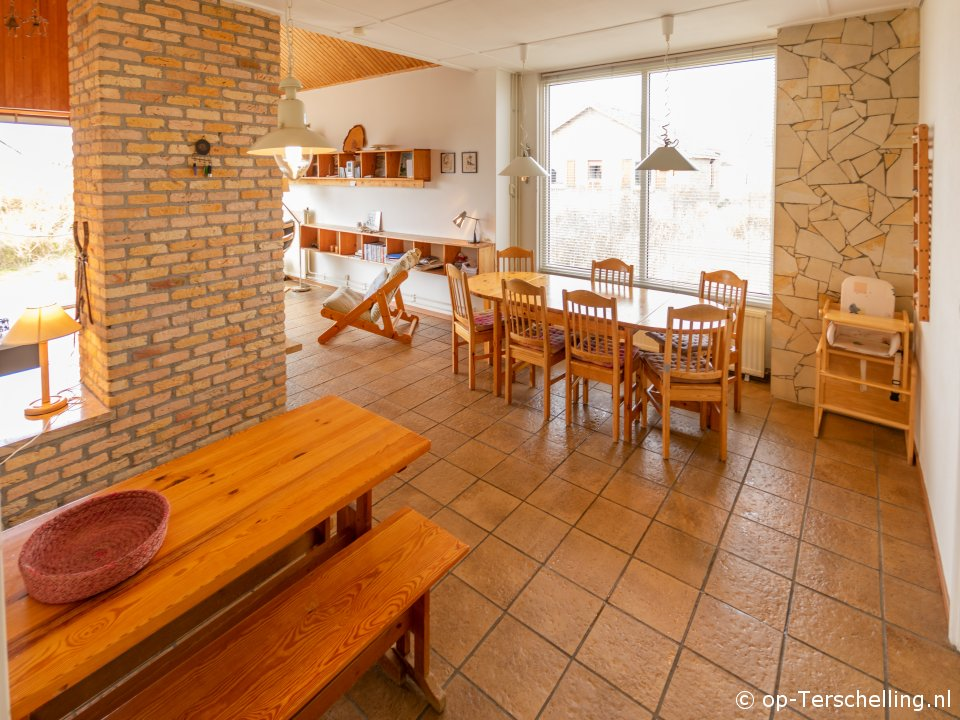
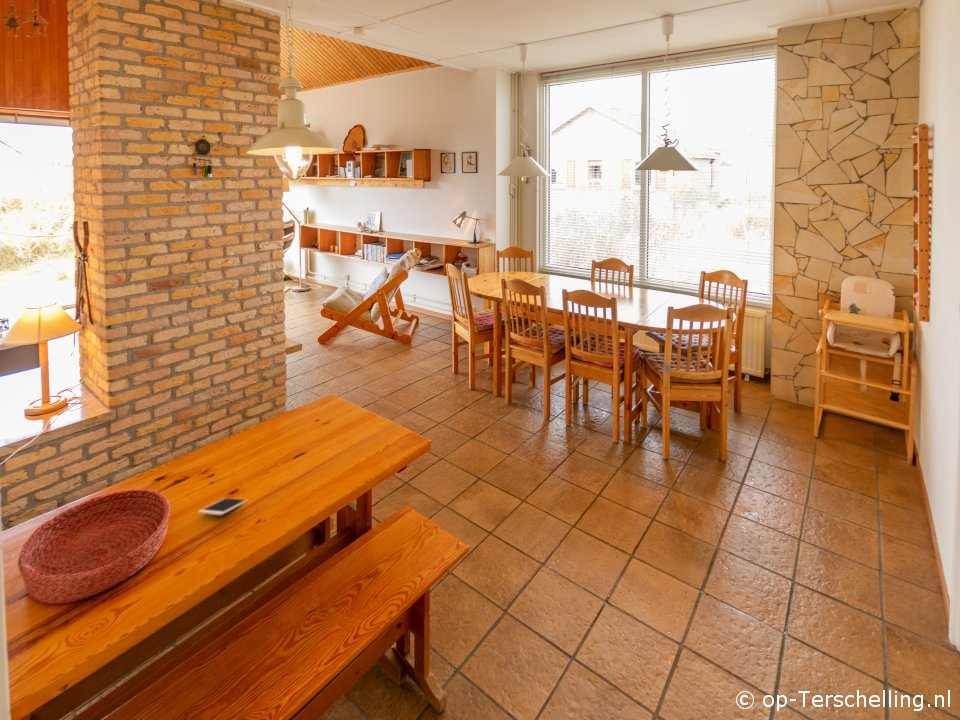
+ cell phone (228, 504)
